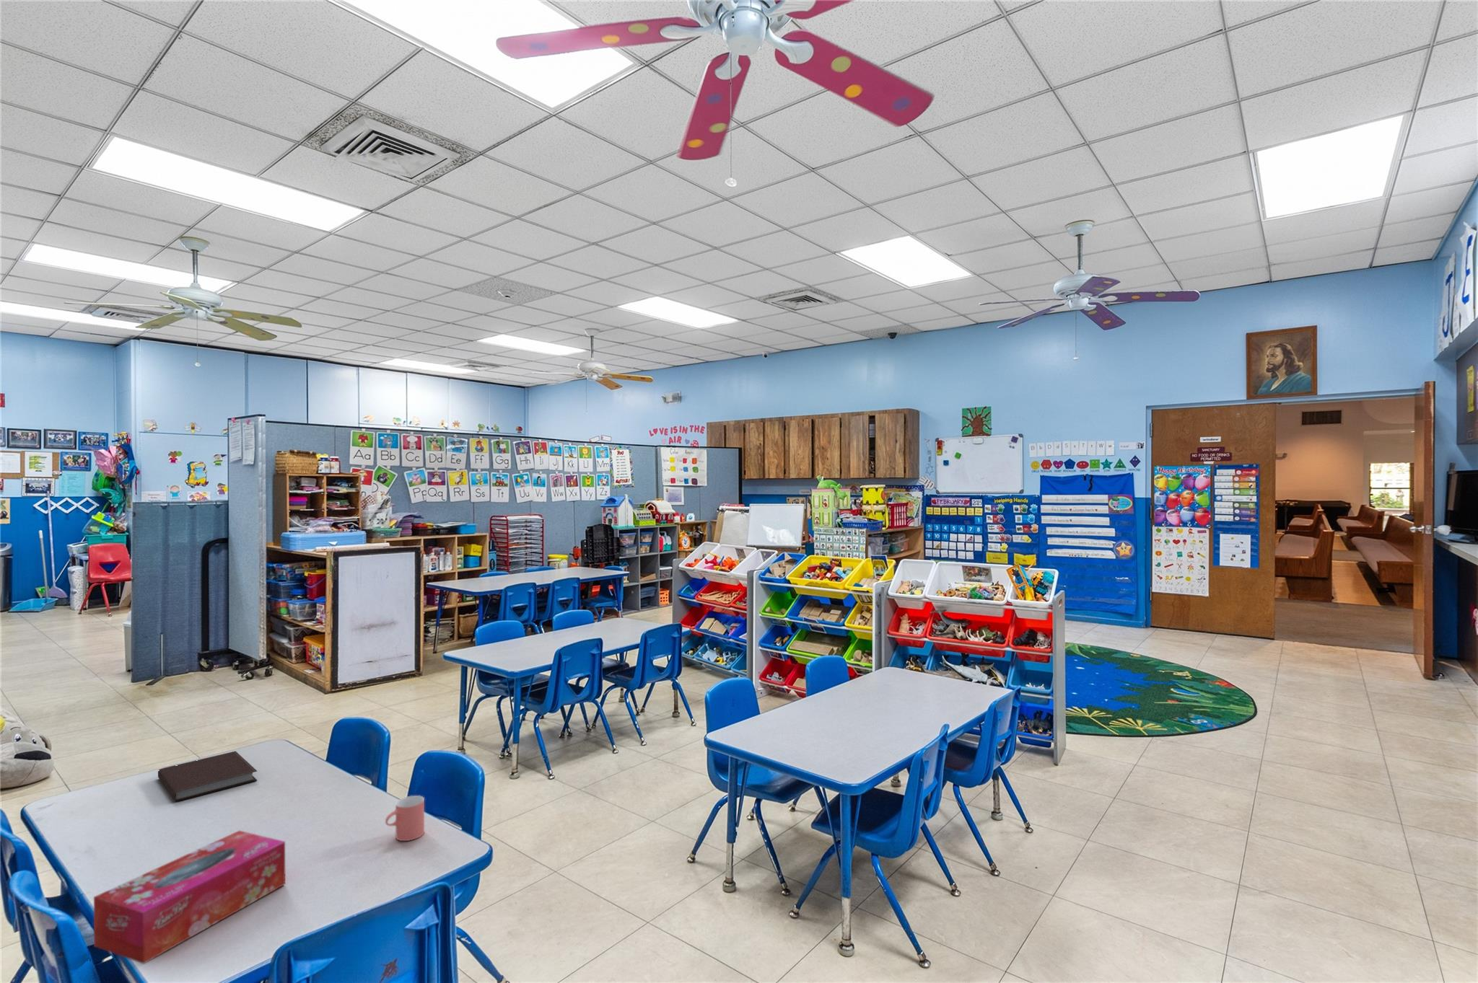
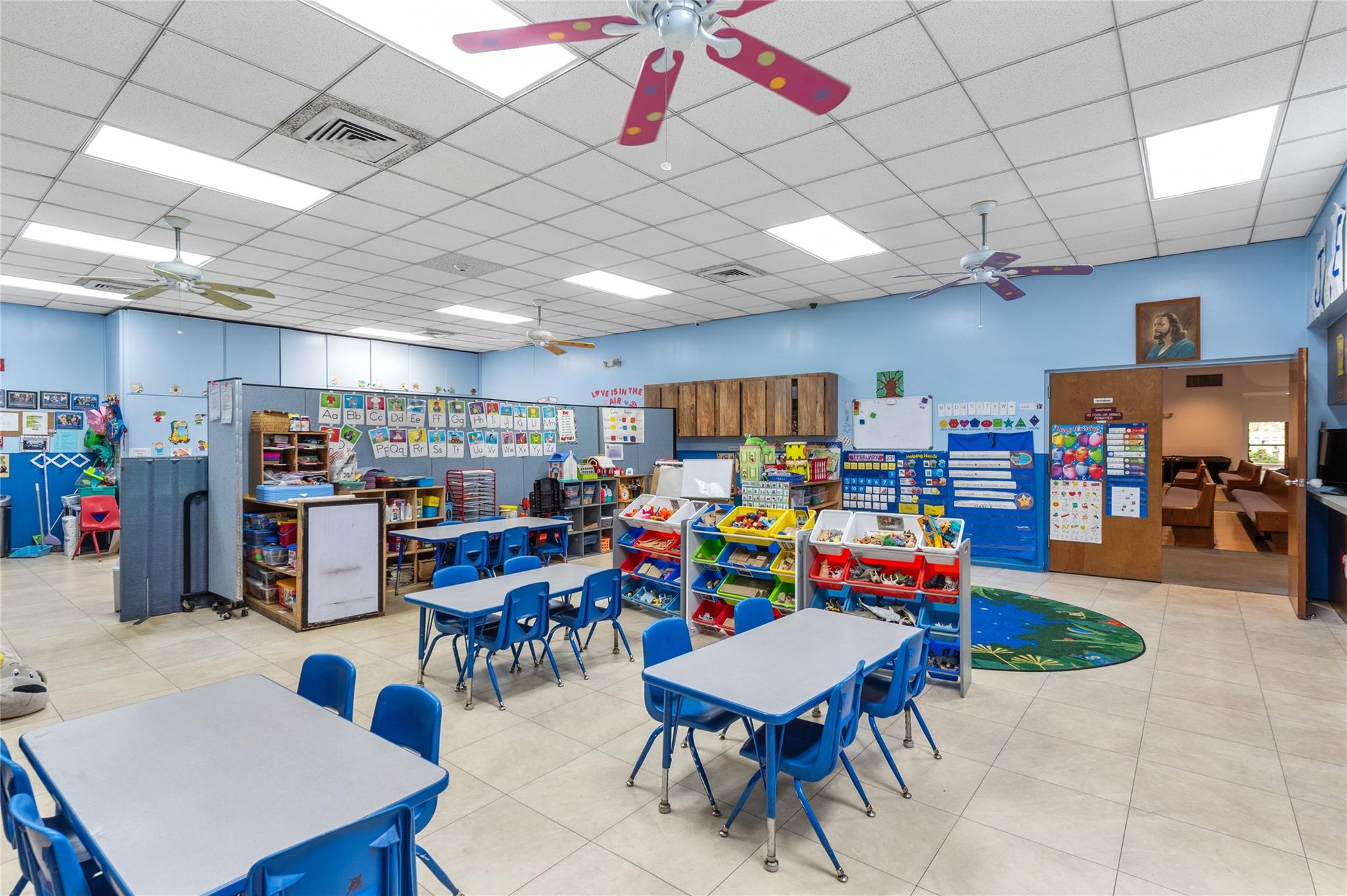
- notebook (207, 775)
- cup (404, 820)
- tissue box (196, 890)
